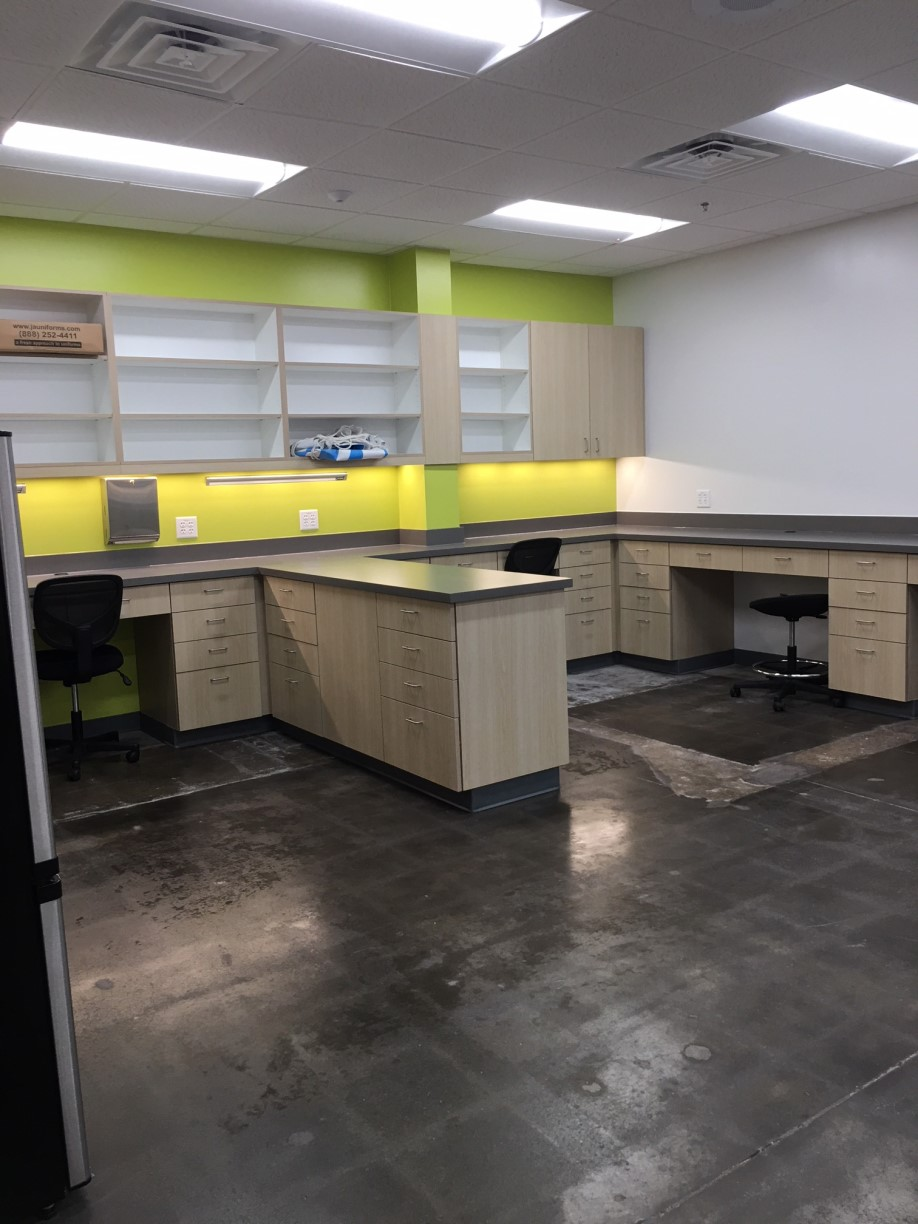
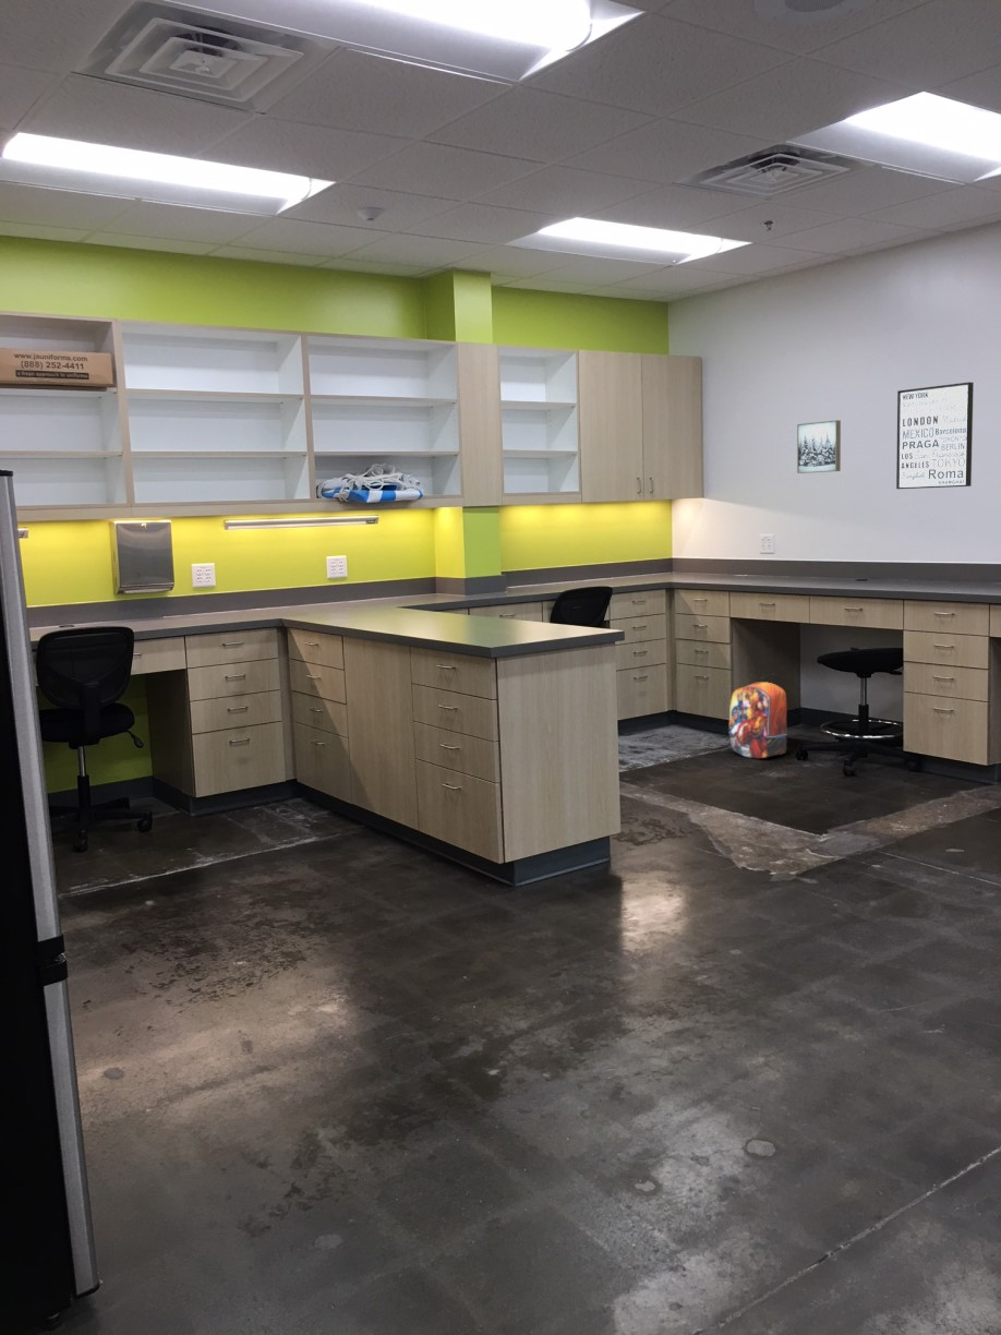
+ wall art (818, 447)
+ backpack (759, 715)
+ wall art (933, 437)
